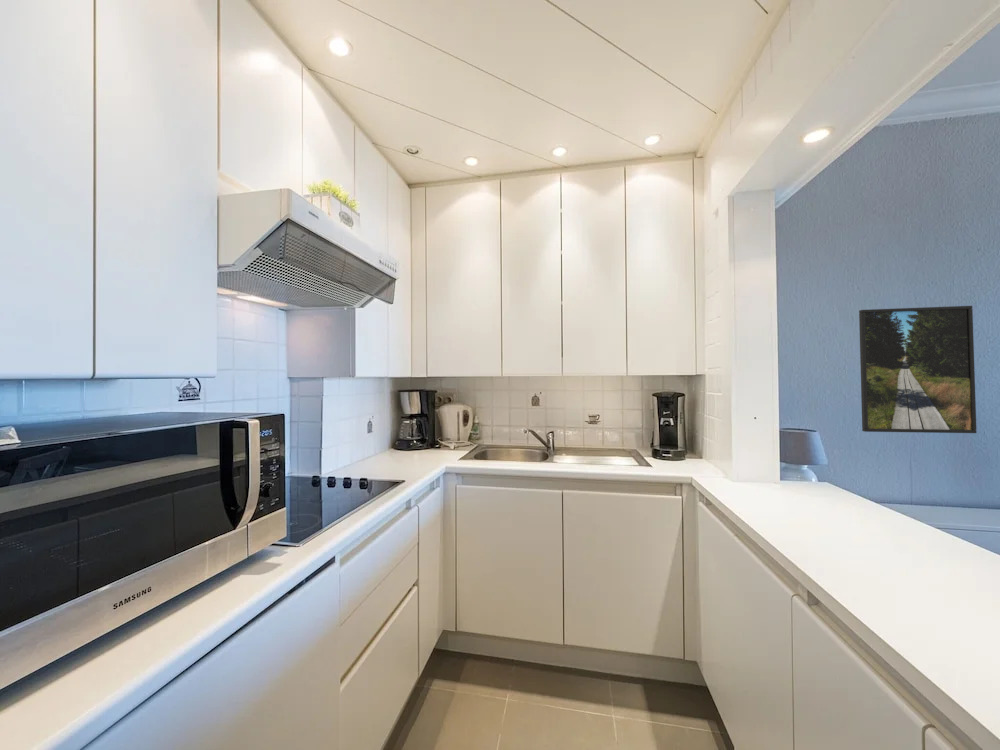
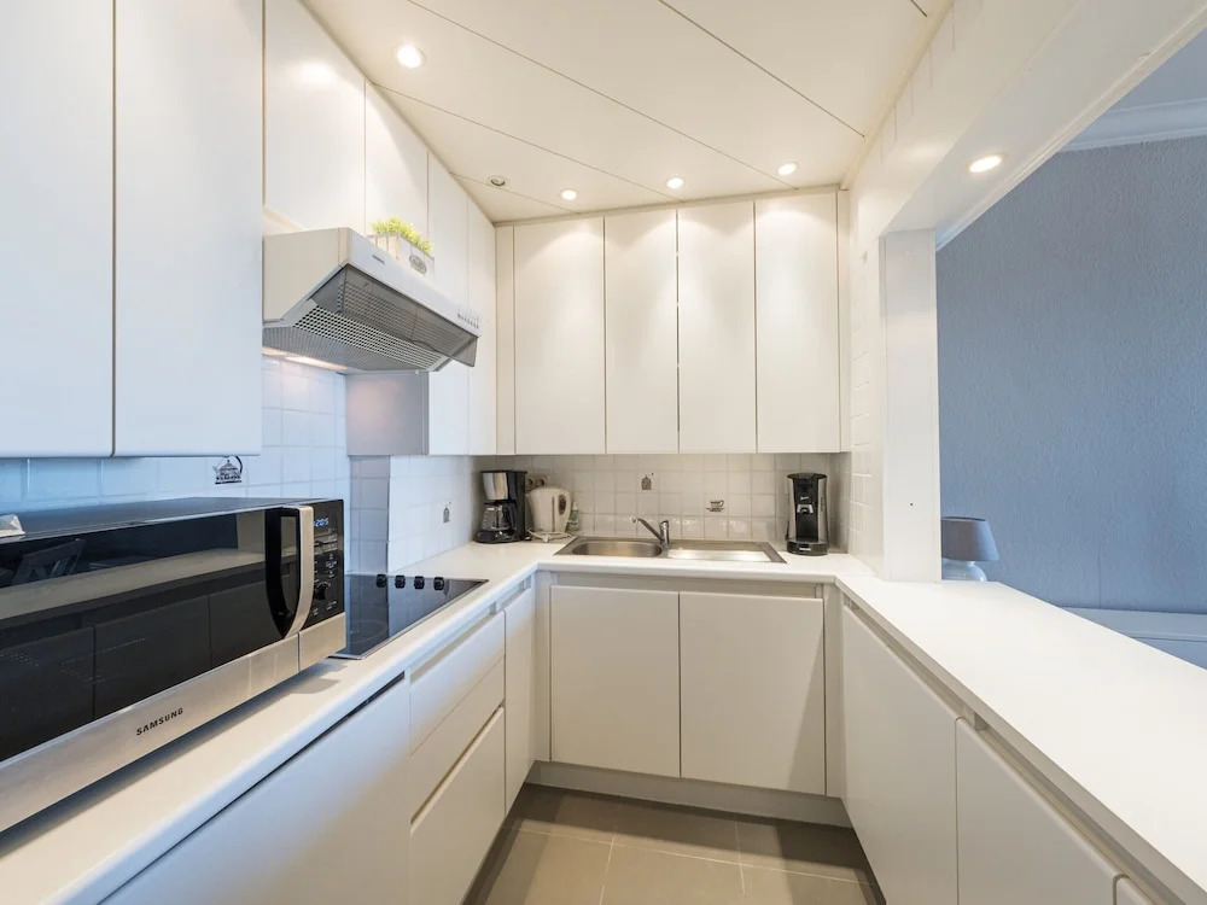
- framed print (915, 369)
